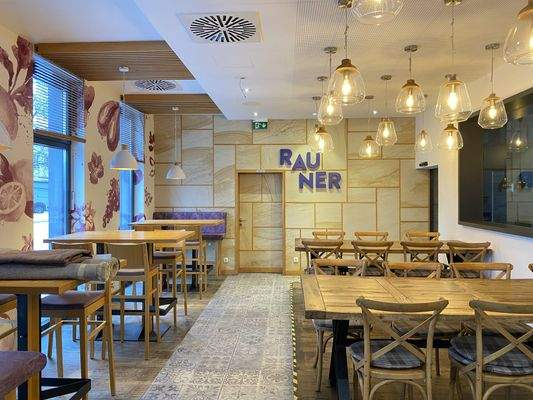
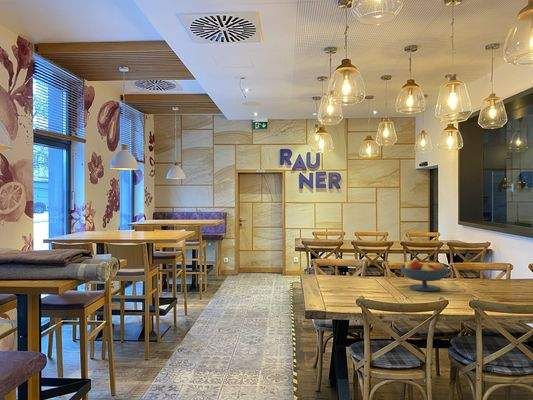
+ fruit bowl (424, 274)
